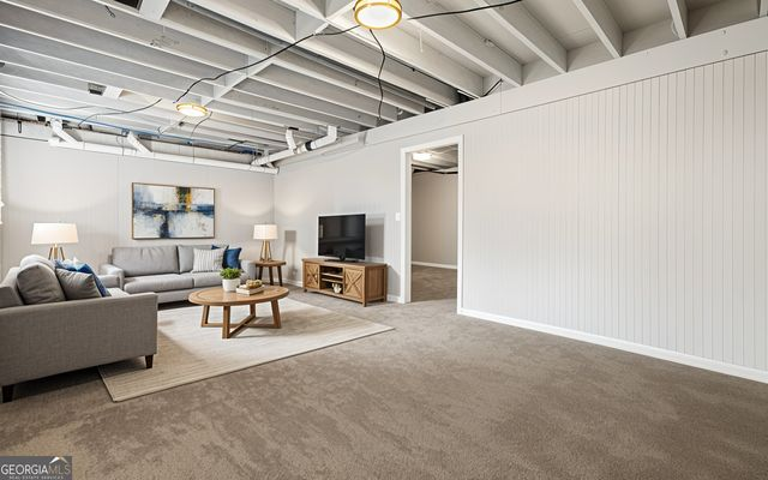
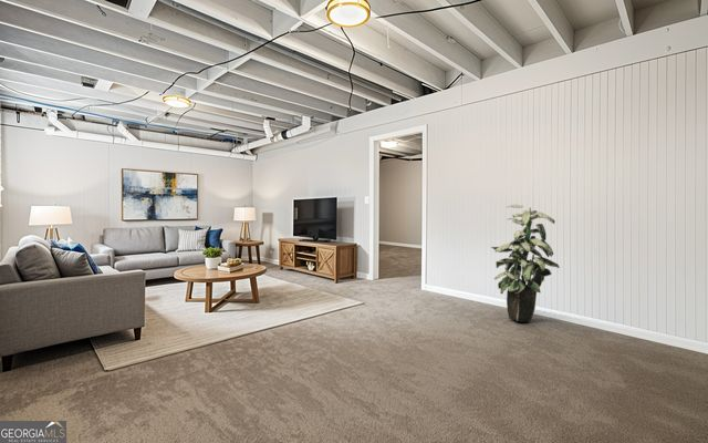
+ indoor plant (521, 261)
